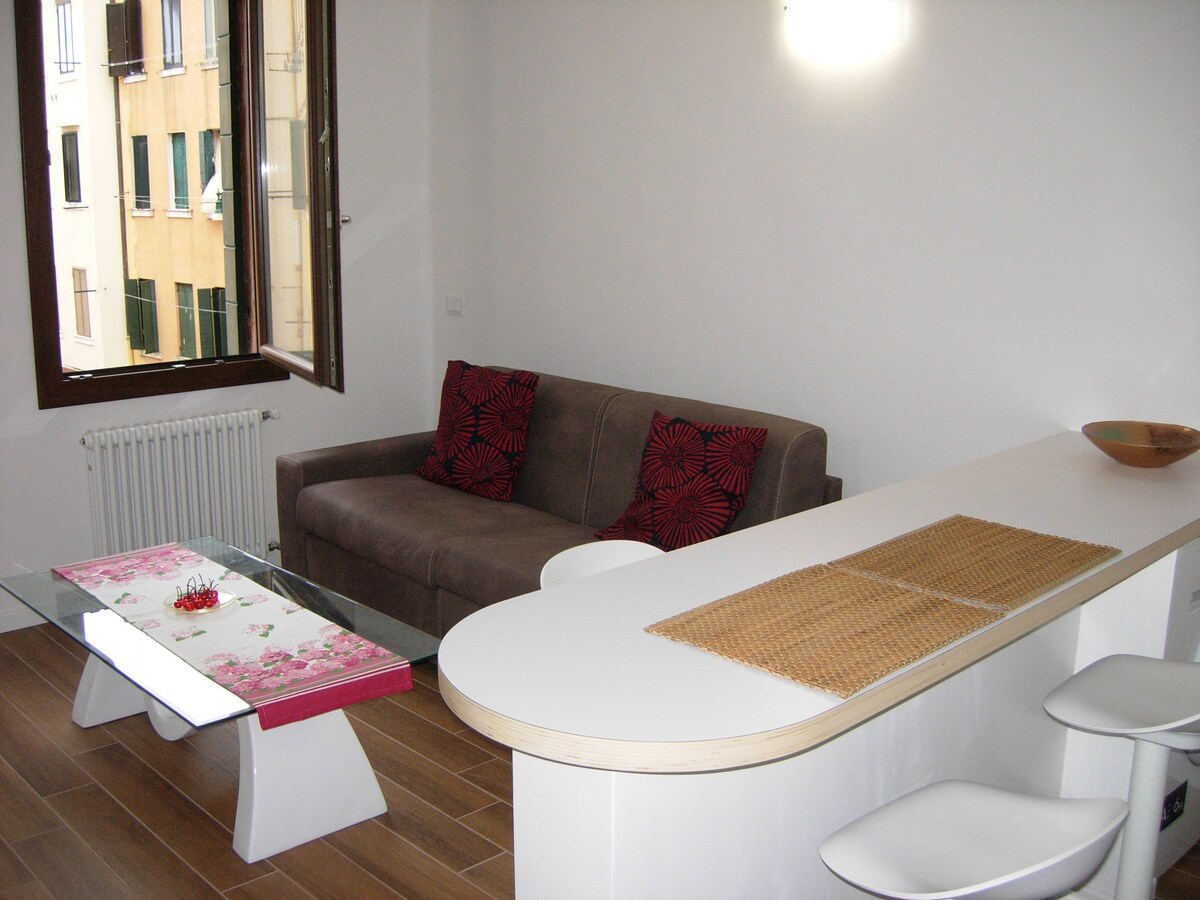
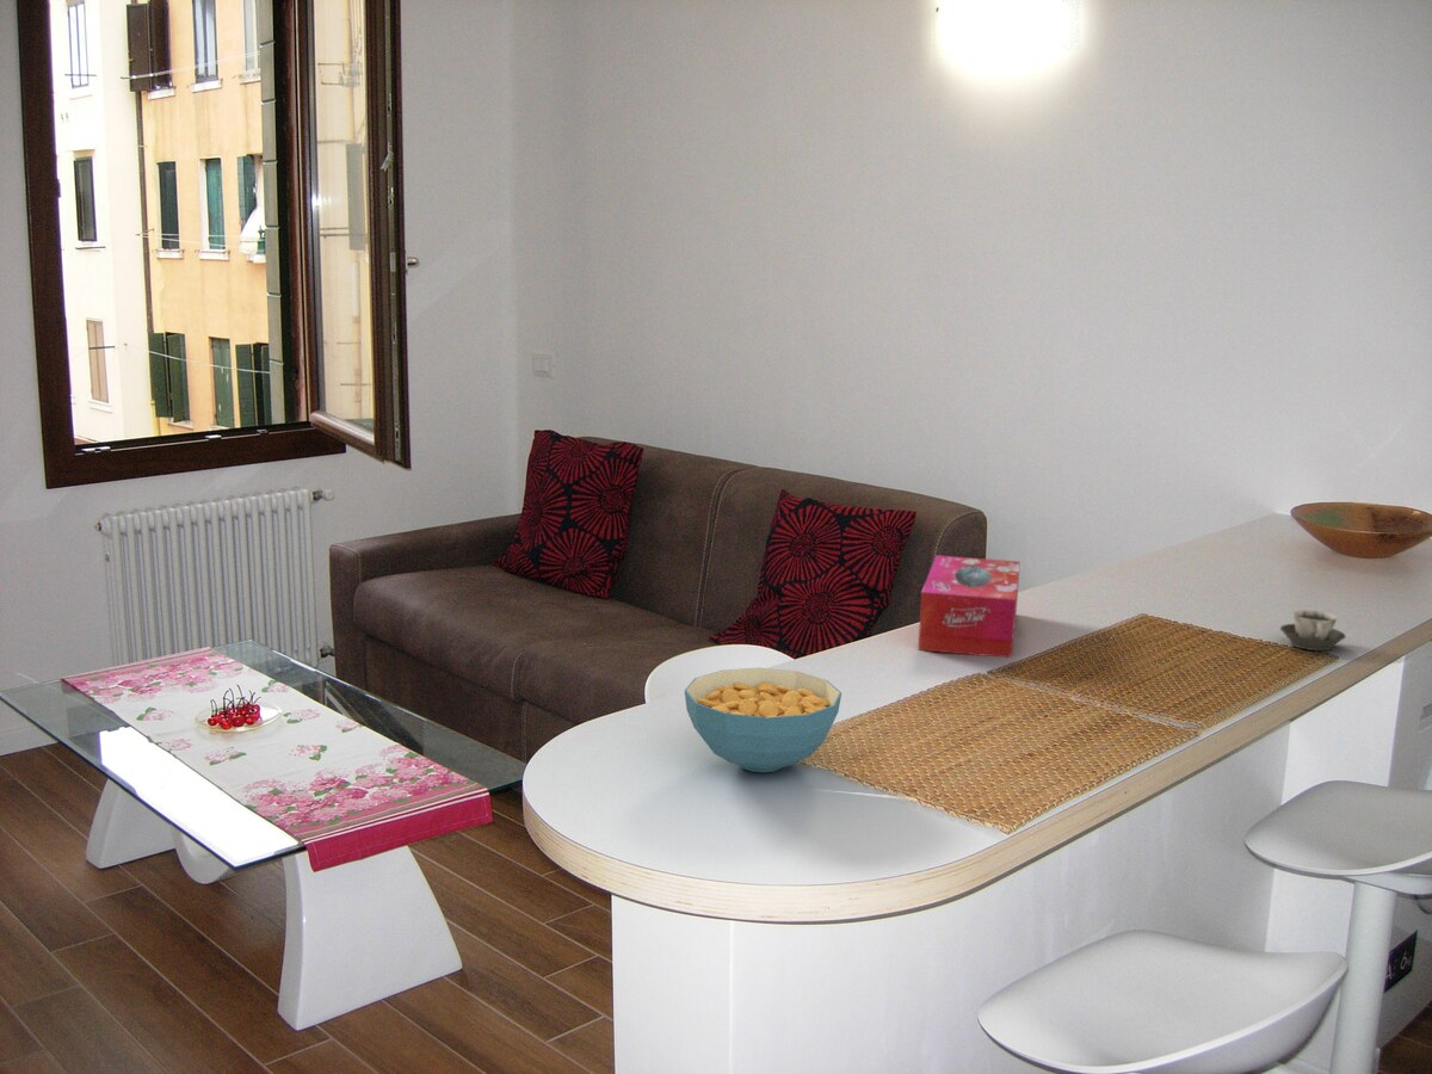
+ cereal bowl (761, 727)
+ tissue box (971, 603)
+ cup (1313, 630)
